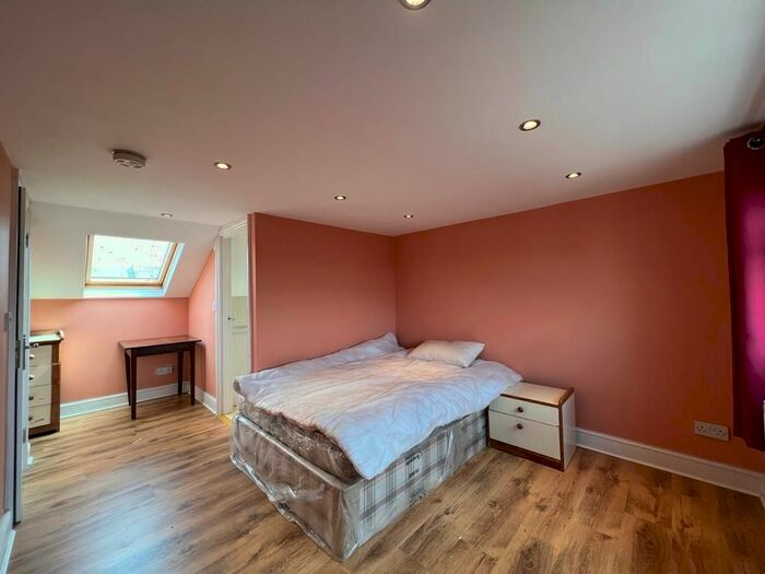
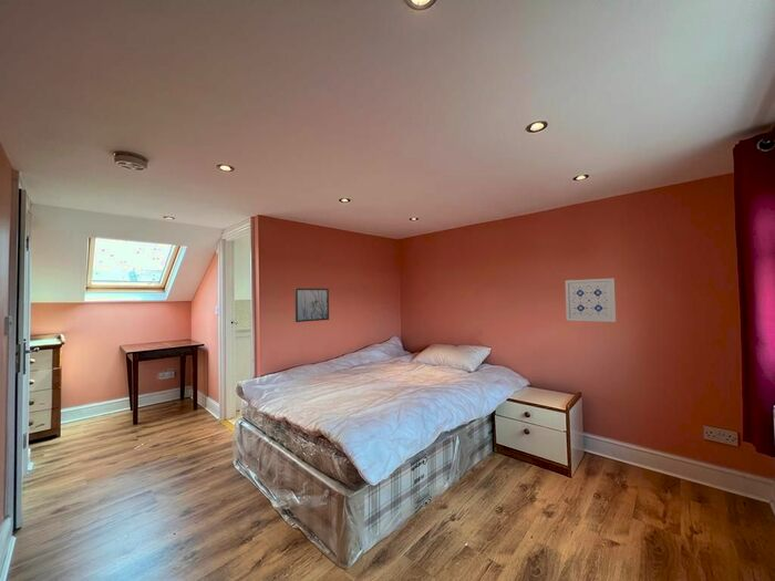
+ wall art (589, 300)
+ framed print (312, 304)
